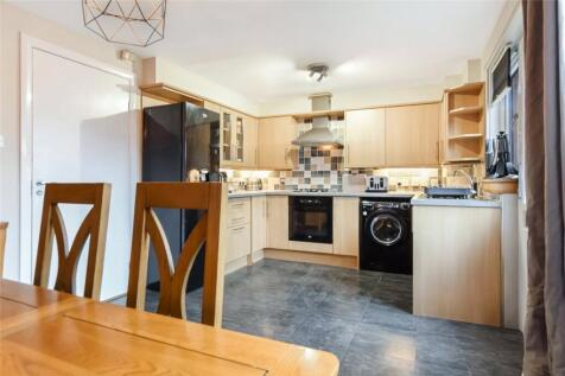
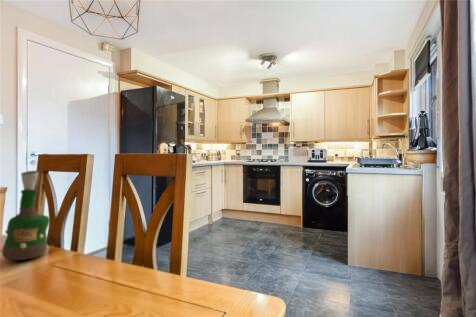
+ grog bottle (27, 213)
